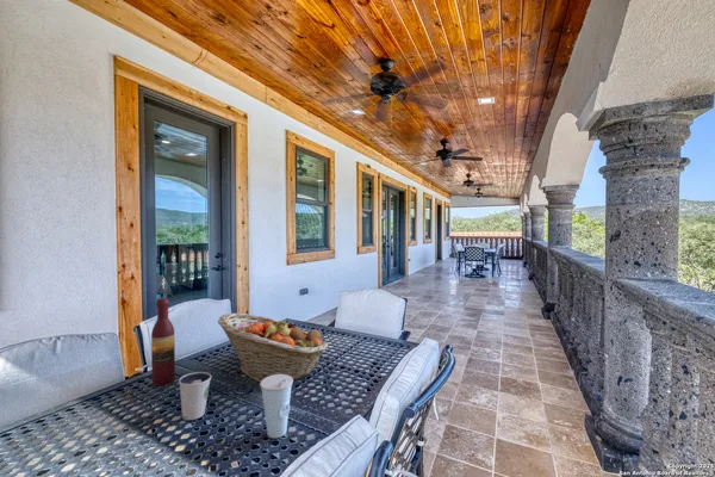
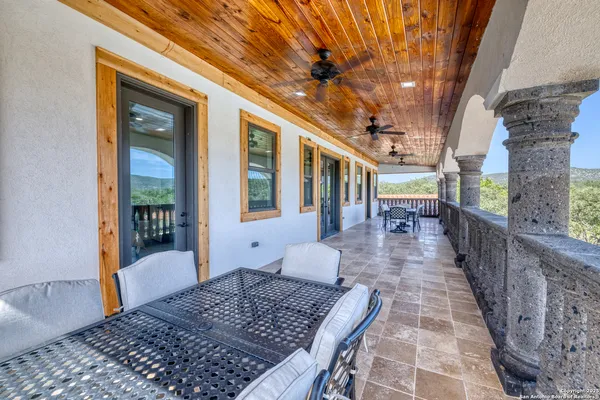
- wine bottle (162, 340)
- dixie cup (195, 395)
- cup (276, 404)
- fruit basket (273, 340)
